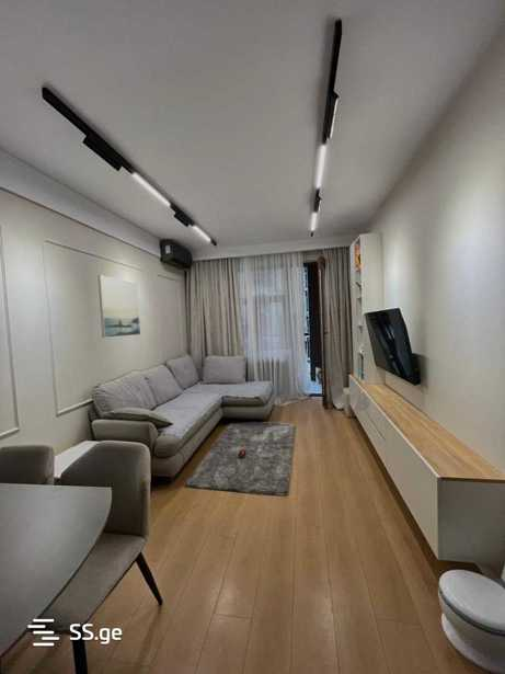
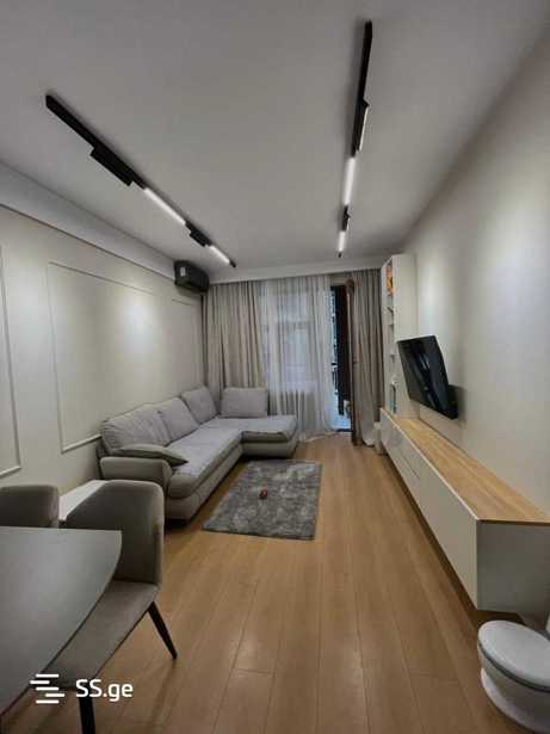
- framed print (120, 308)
